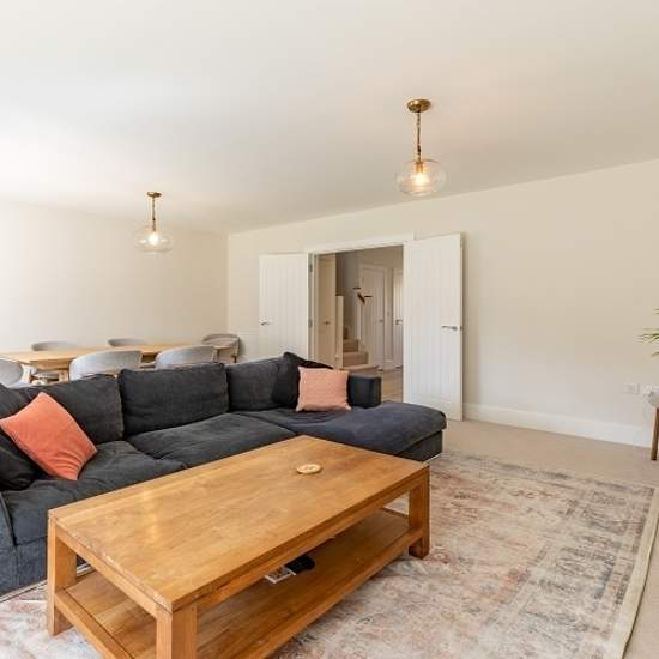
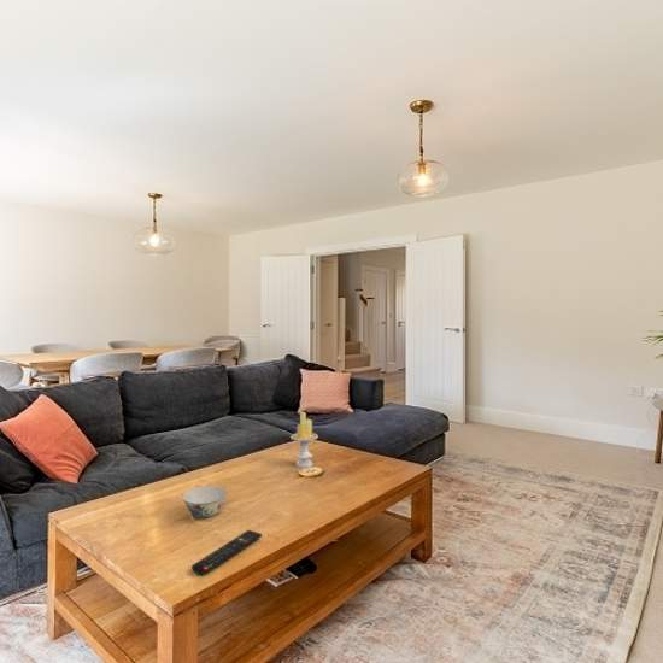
+ chinaware (205, 503)
+ remote control (228, 551)
+ candle (304, 438)
